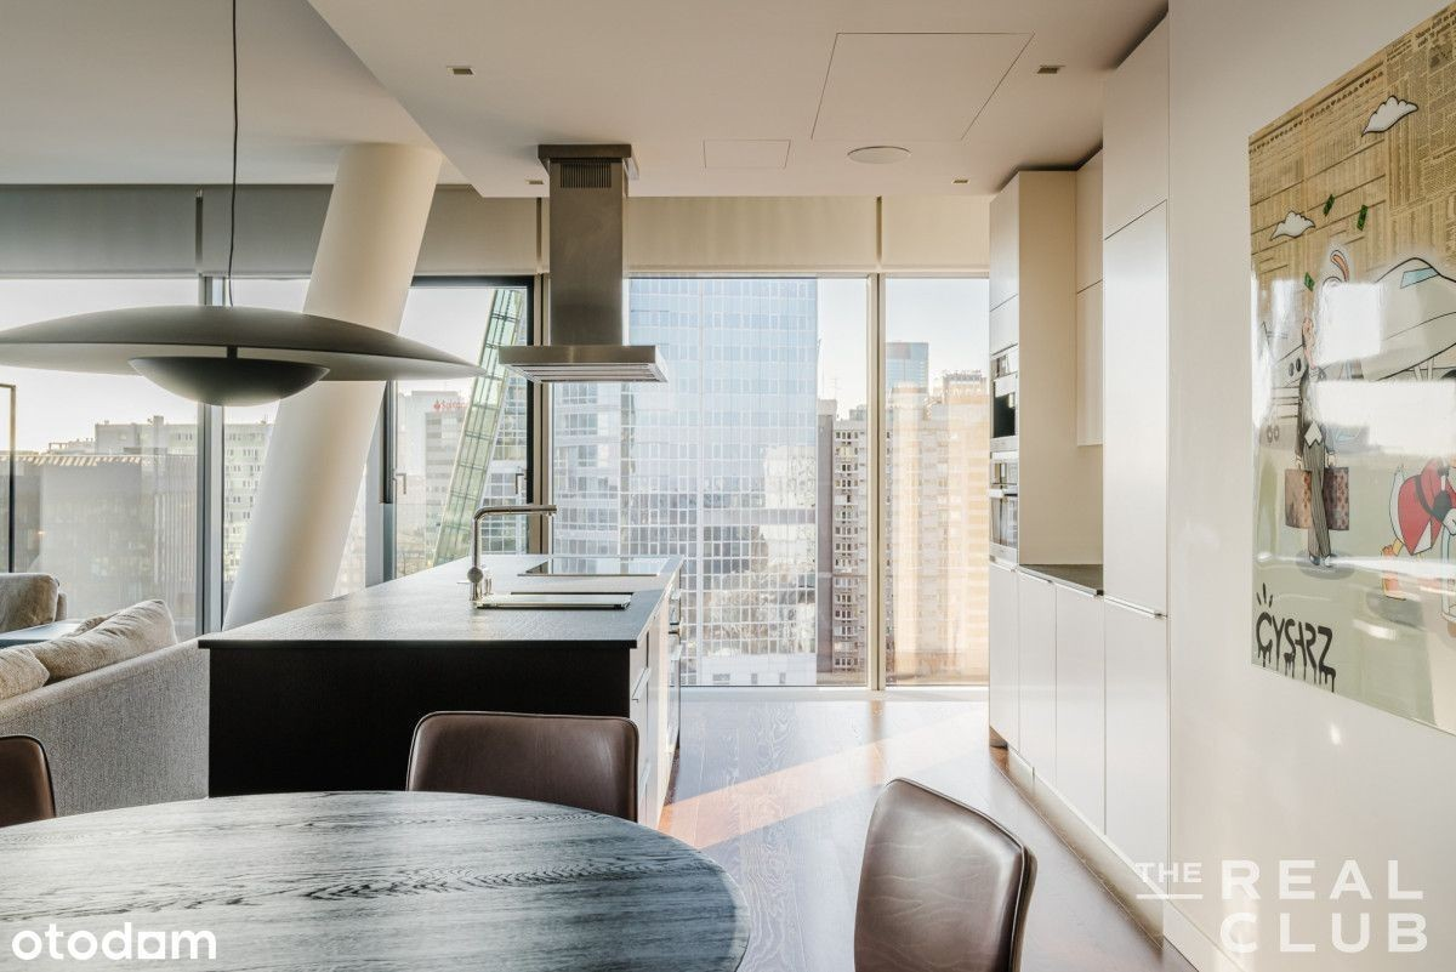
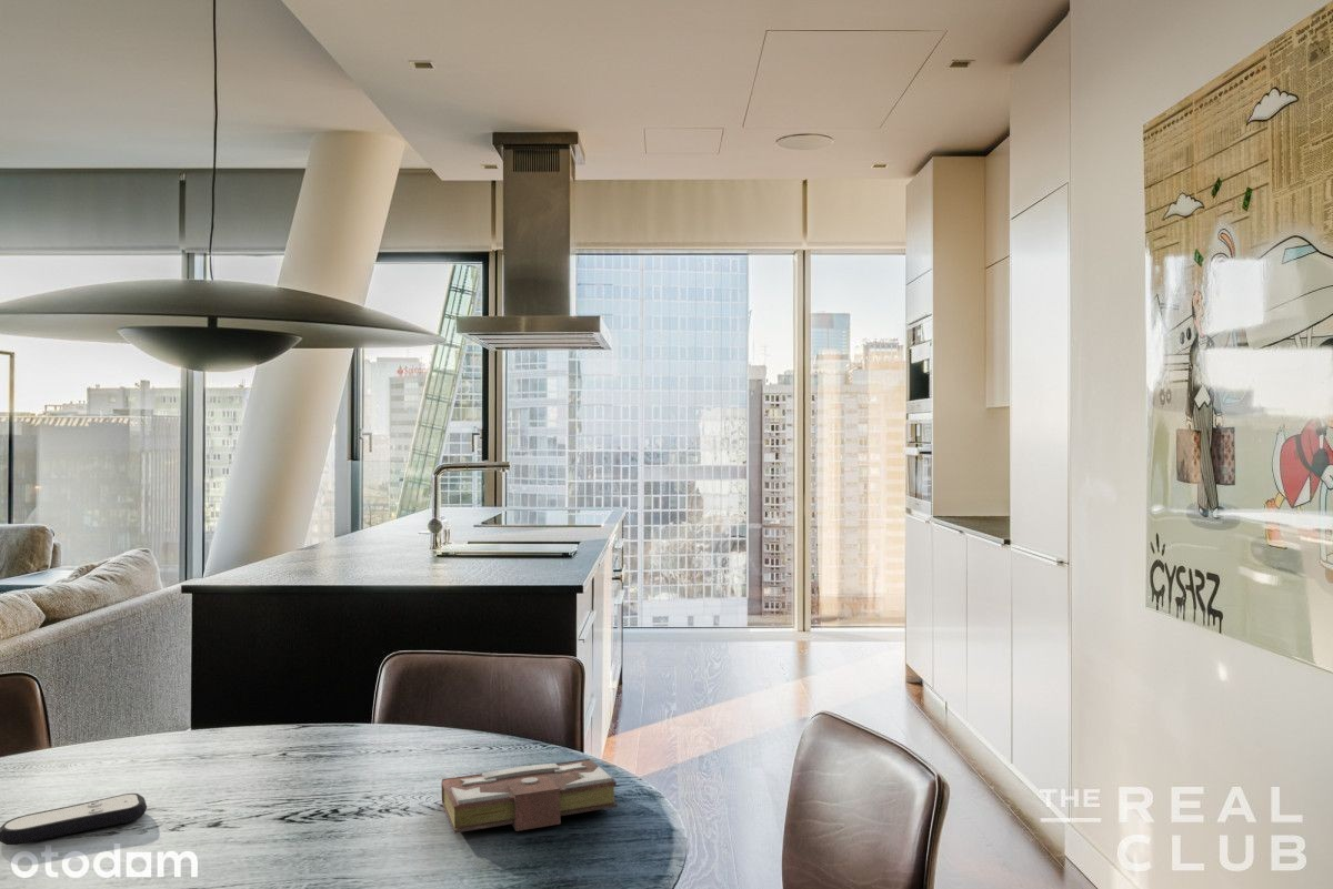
+ remote control (74, 818)
+ book (528, 790)
